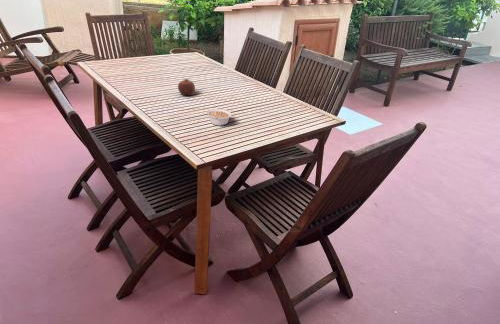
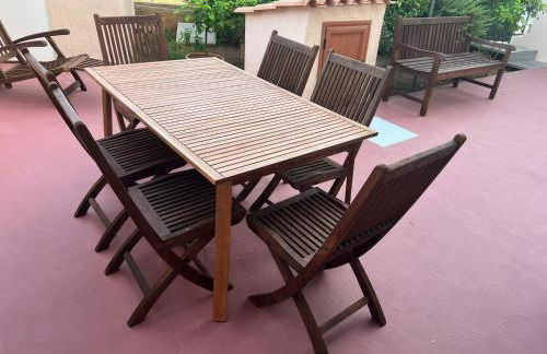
- fruit (186, 86)
- legume (219, 117)
